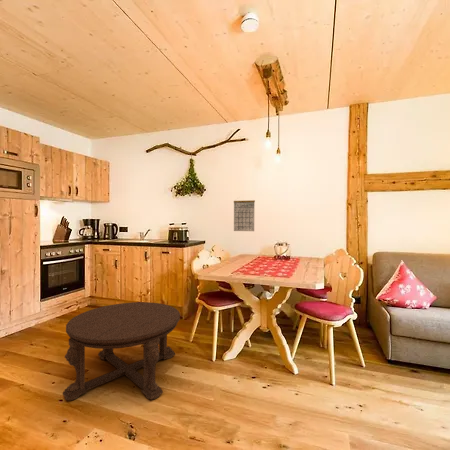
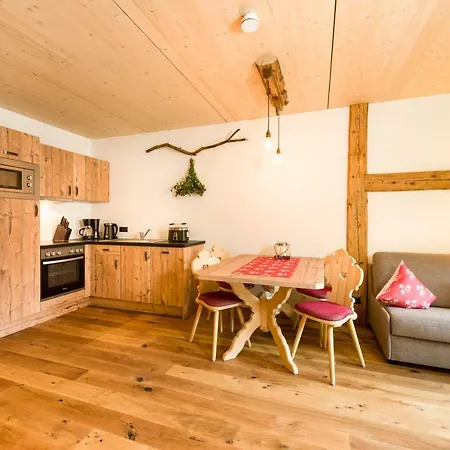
- calendar (244, 212)
- coffee table (126, 345)
